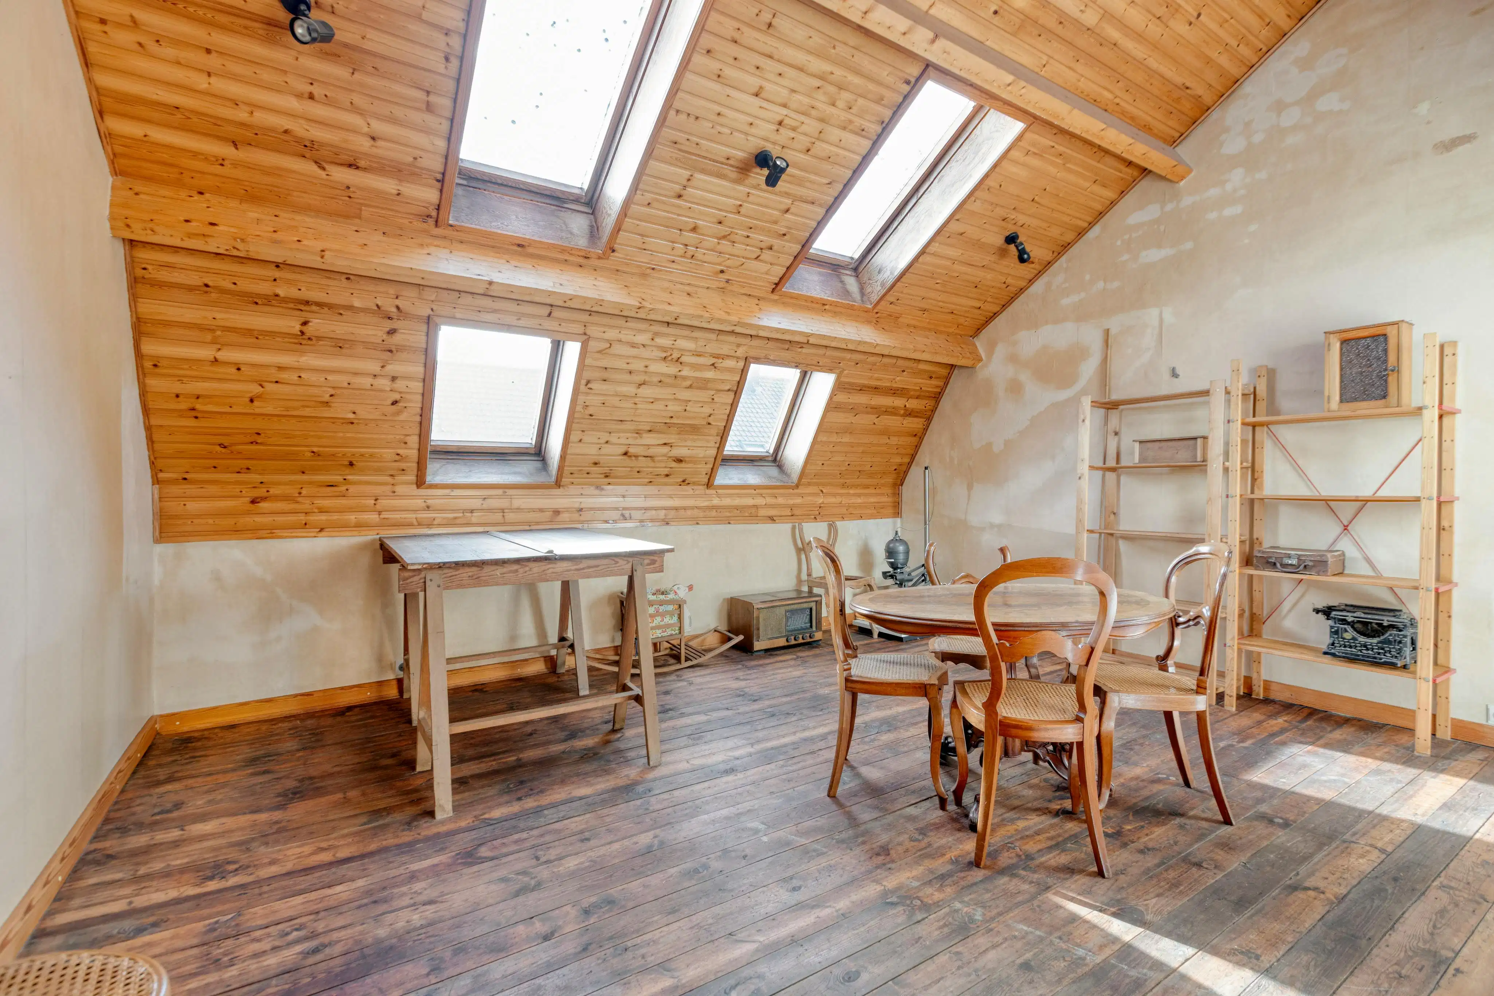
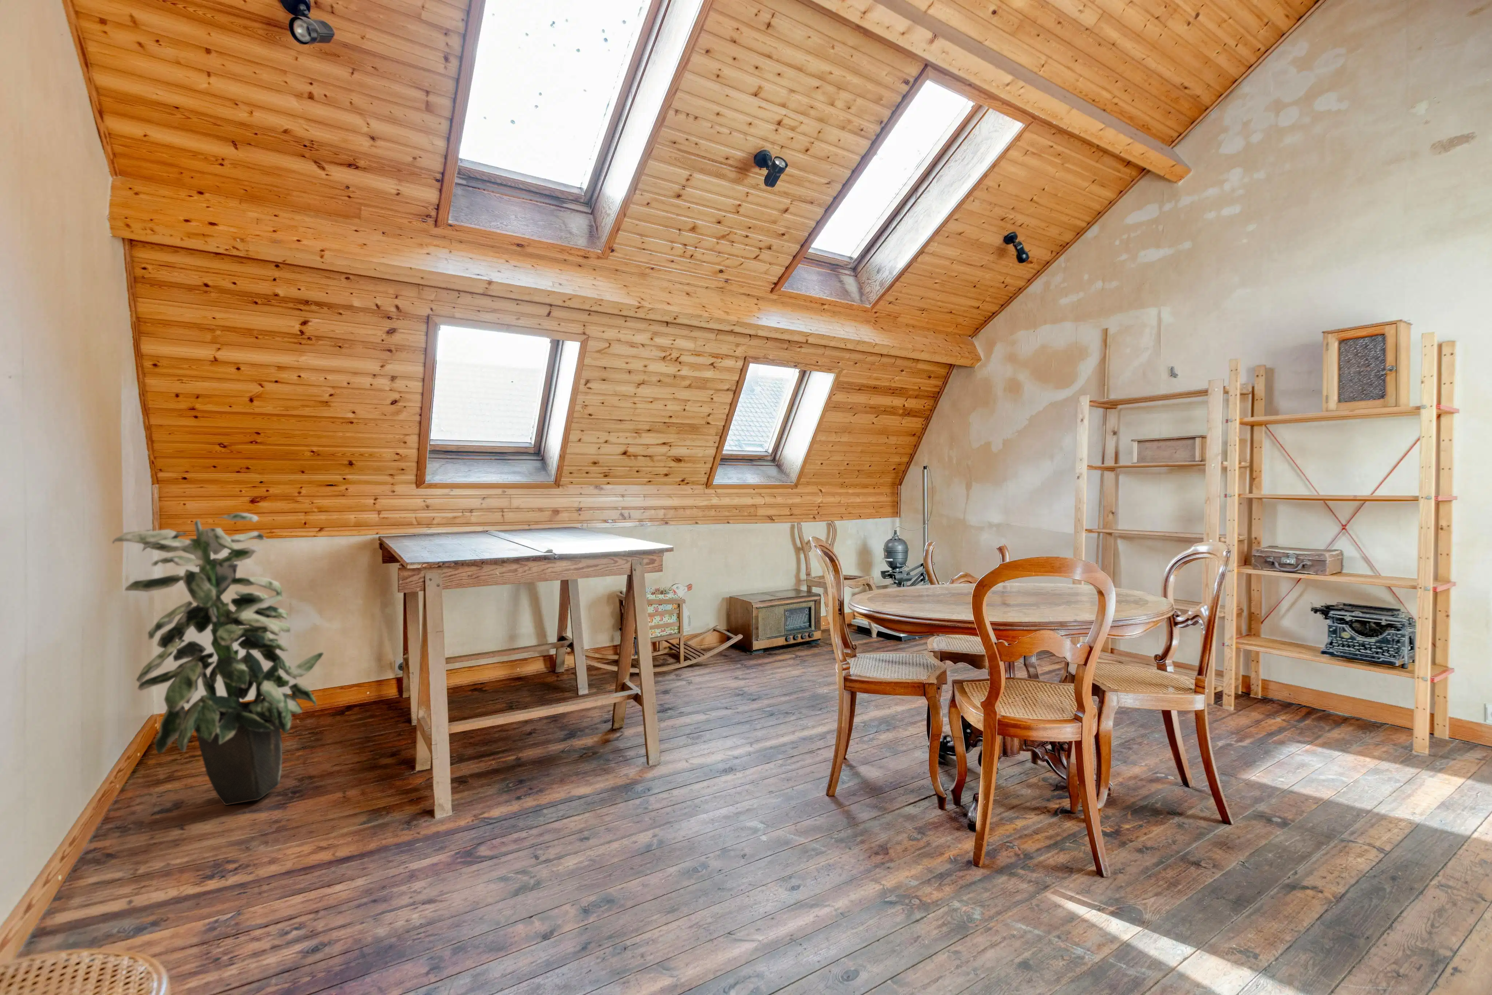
+ indoor plant (226, 659)
